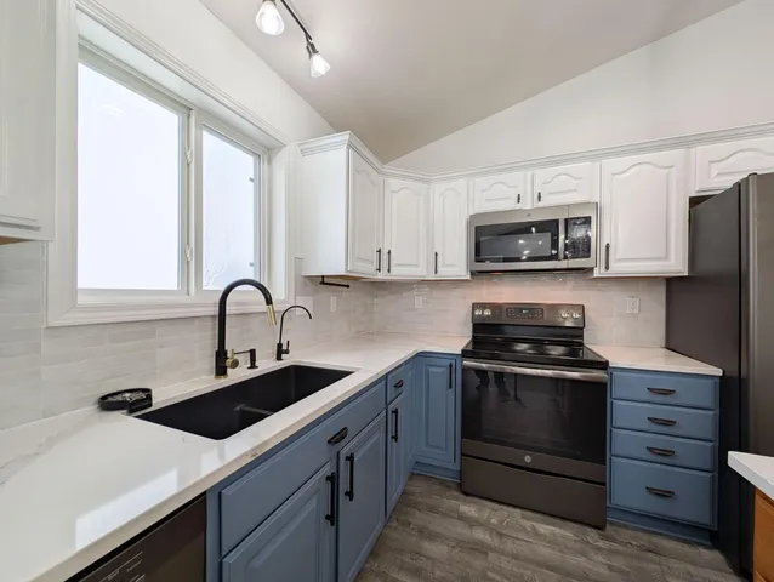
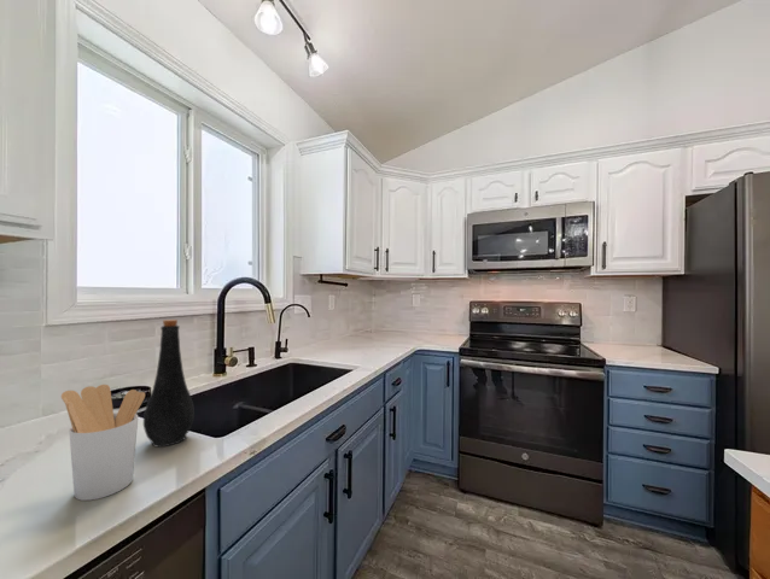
+ utensil holder (98, 434)
+ bottle (169, 380)
